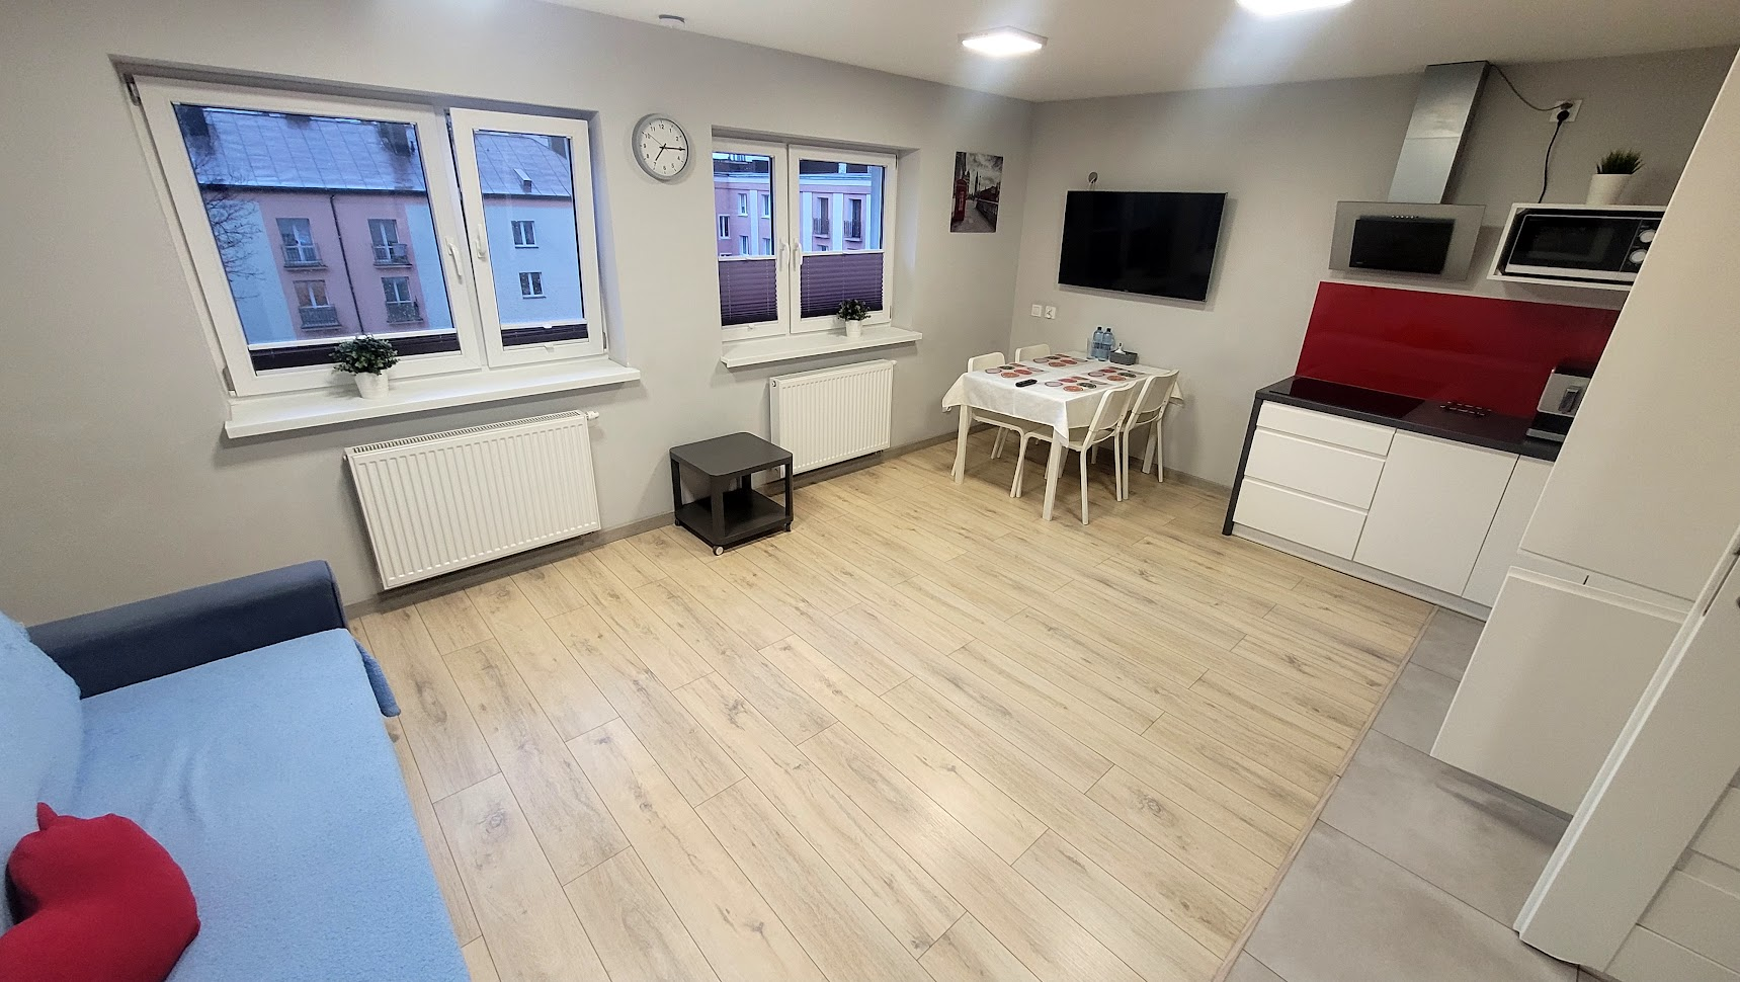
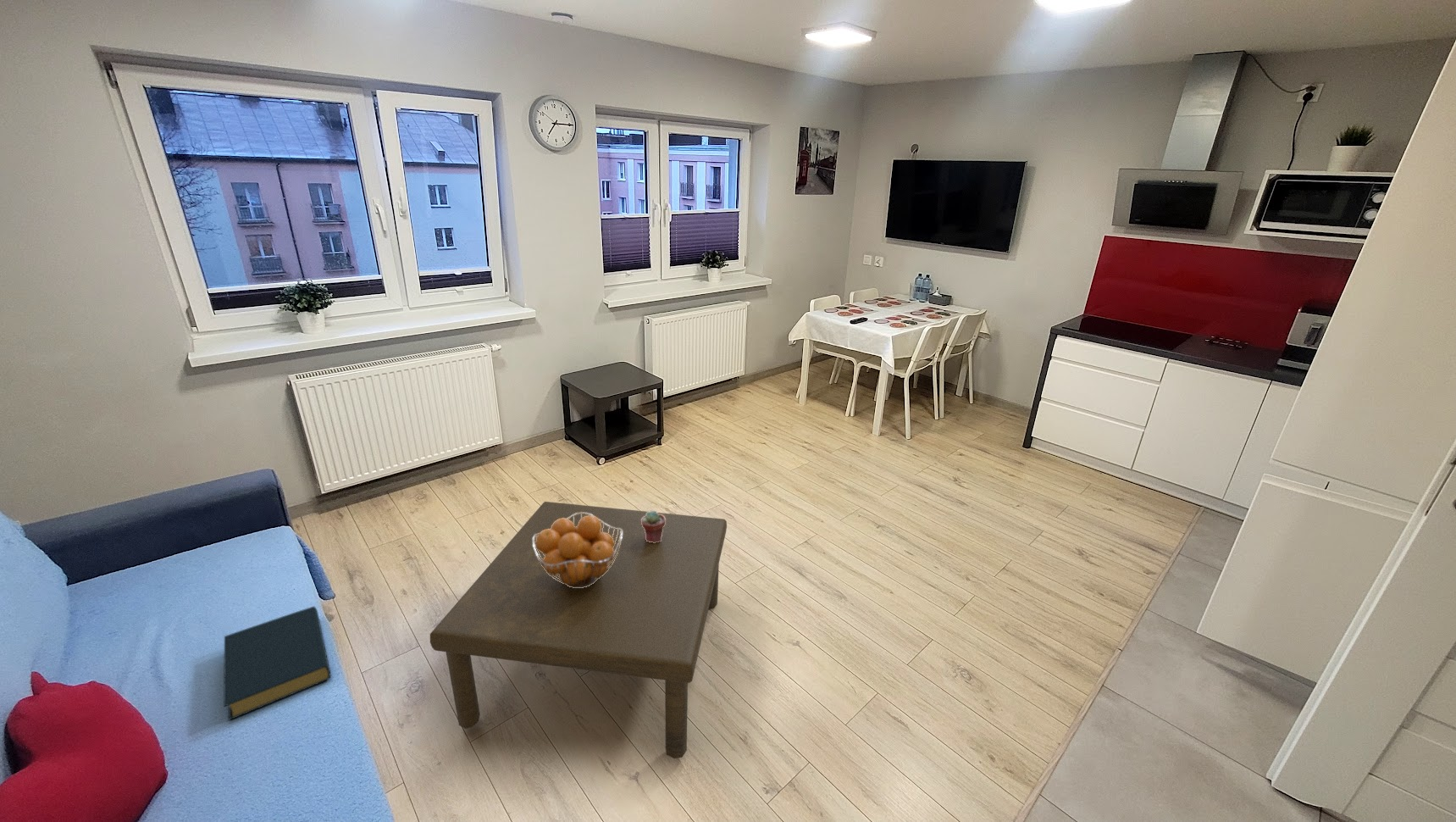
+ potted succulent (653, 525)
+ coffee table (604, 612)
+ fruit basket (579, 550)
+ hardback book (277, 657)
